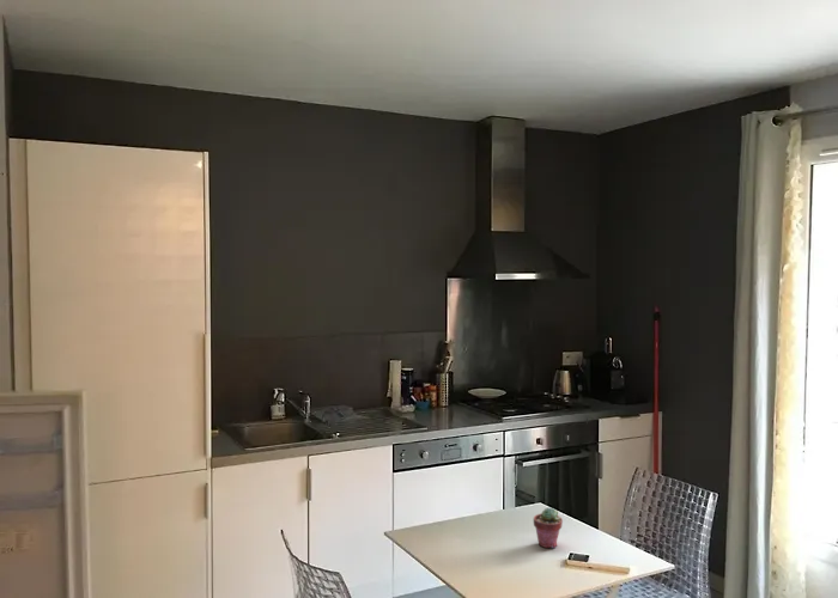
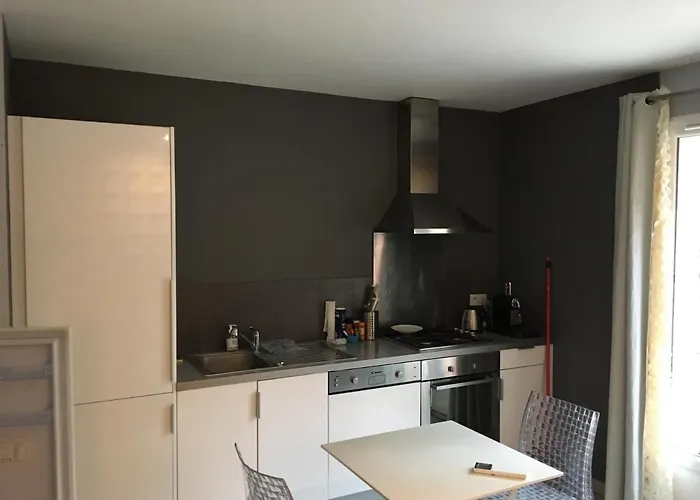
- potted succulent (547, 525)
